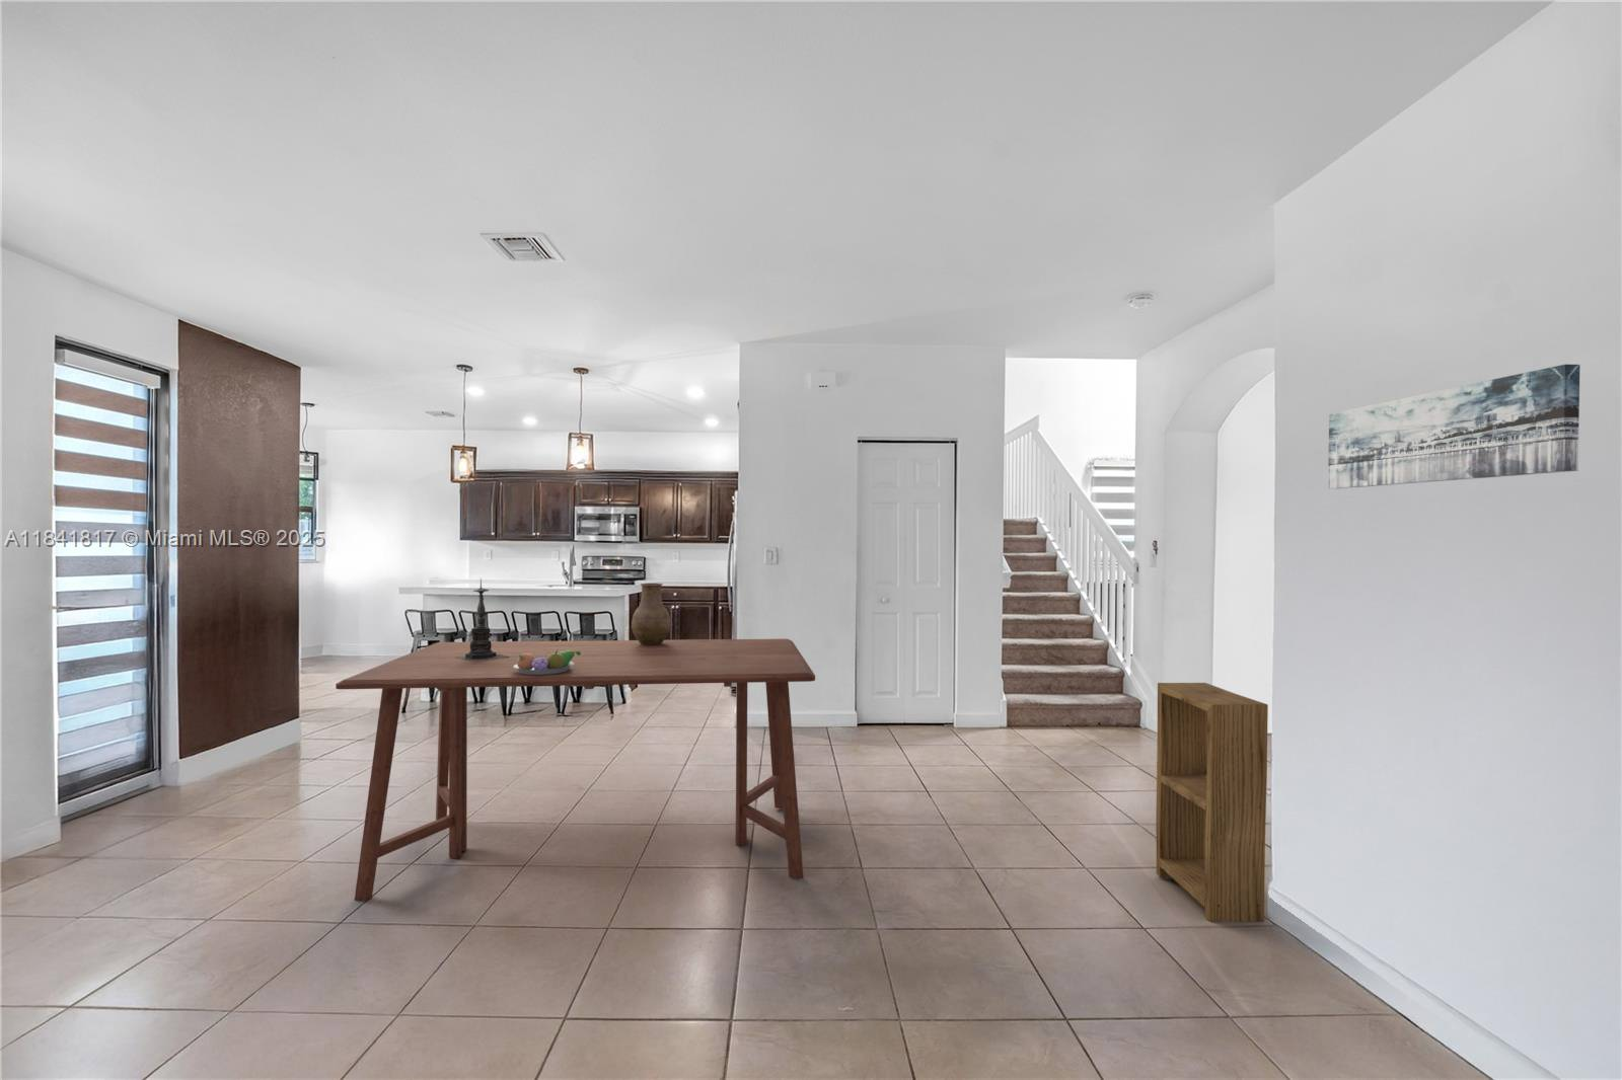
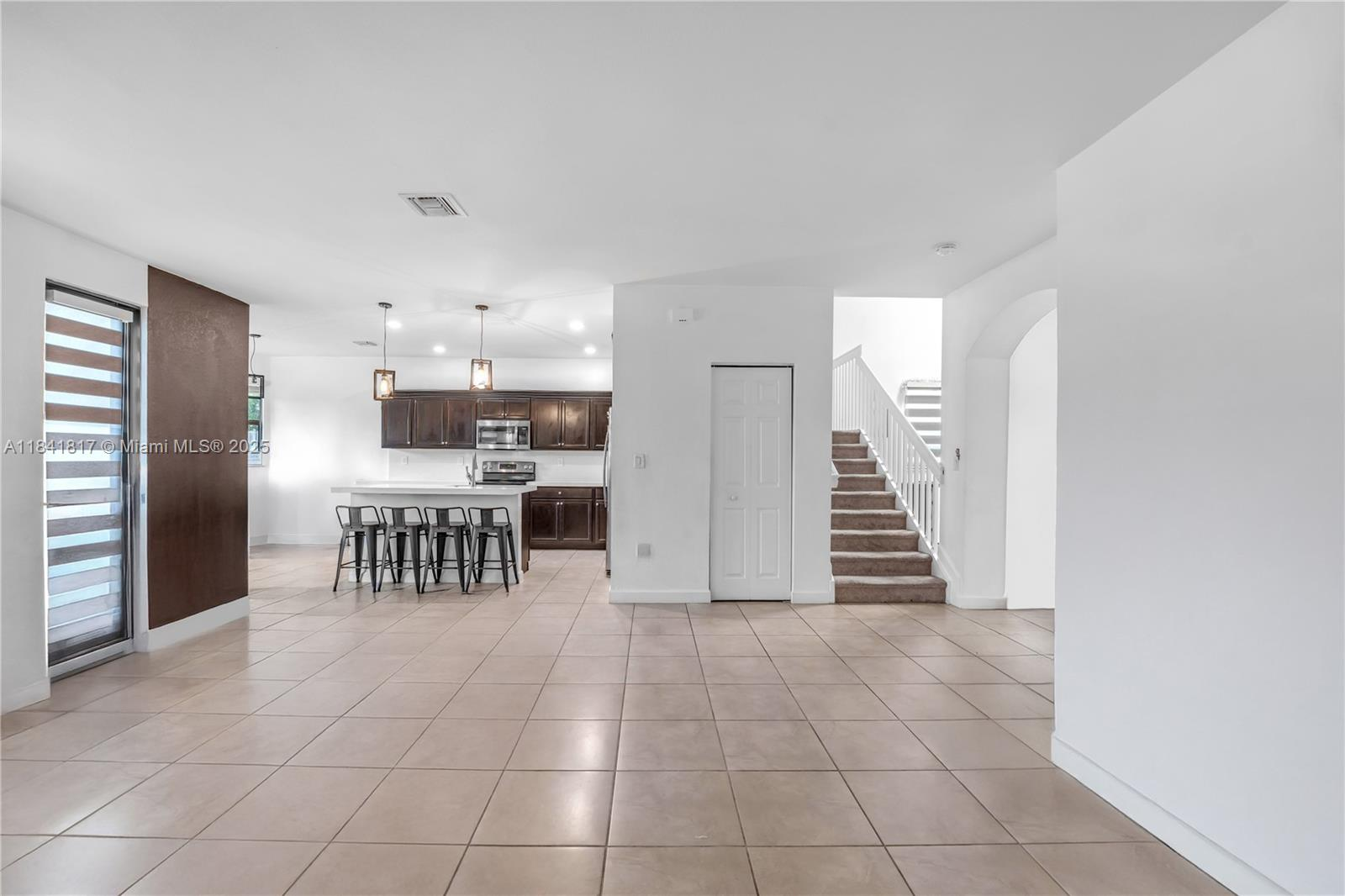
- fruit bowl (546, 658)
- dining table (592, 688)
- shelving unit (1207, 794)
- vase (651, 614)
- wall art (1431, 436)
- candle holder (481, 617)
